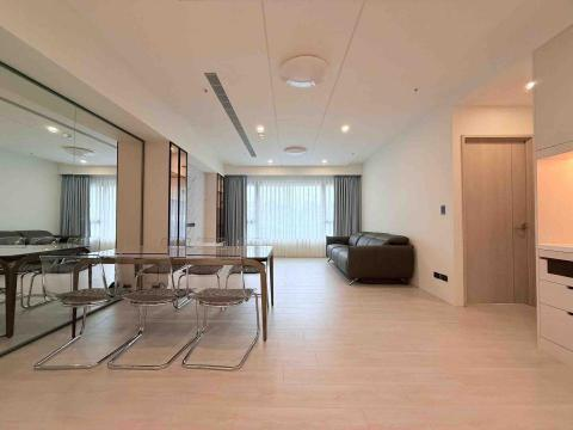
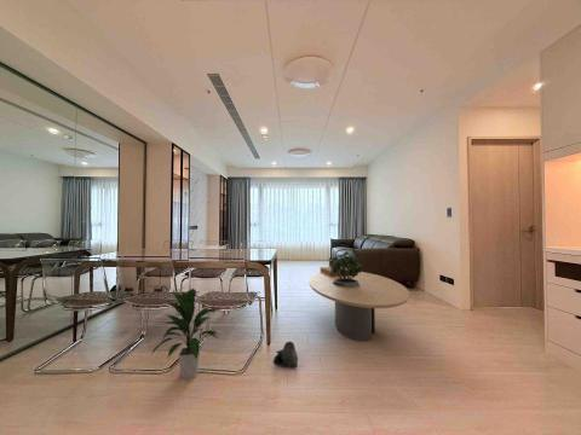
+ coffee table (353, 304)
+ sneaker (283, 353)
+ decorative urn (332, 263)
+ indoor plant (186, 329)
+ potted plant (346, 266)
